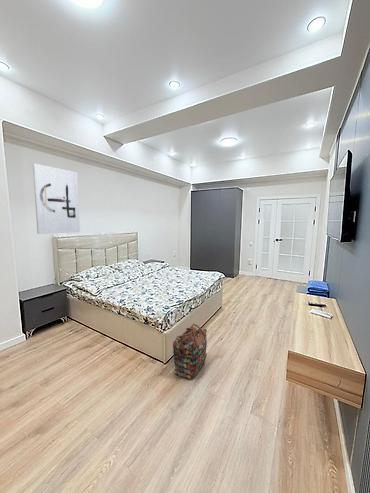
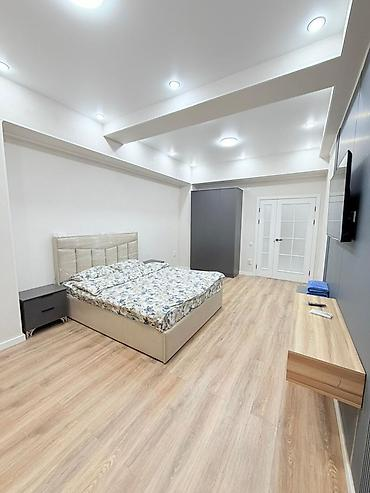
- wall art (58, 201)
- backpack (190, 345)
